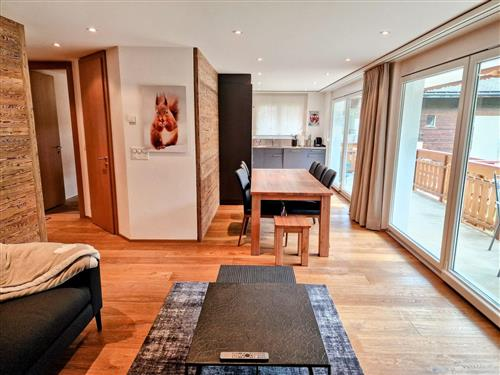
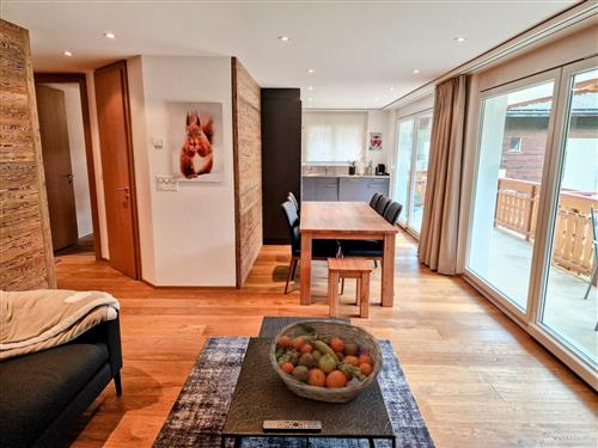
+ fruit basket (324, 358)
